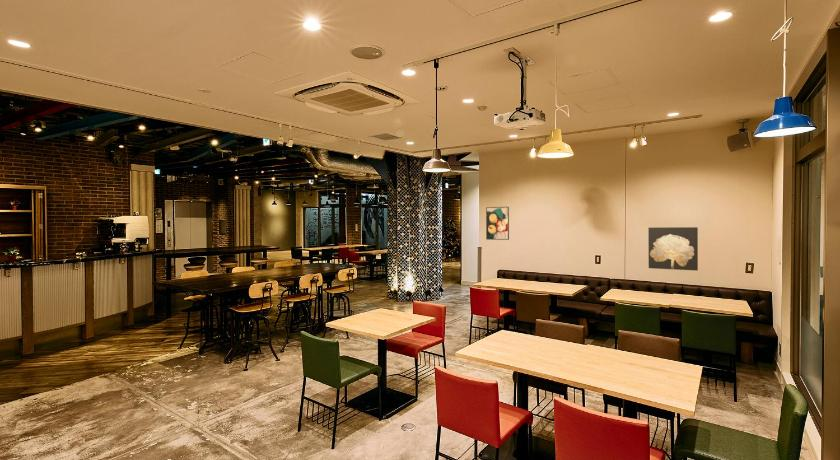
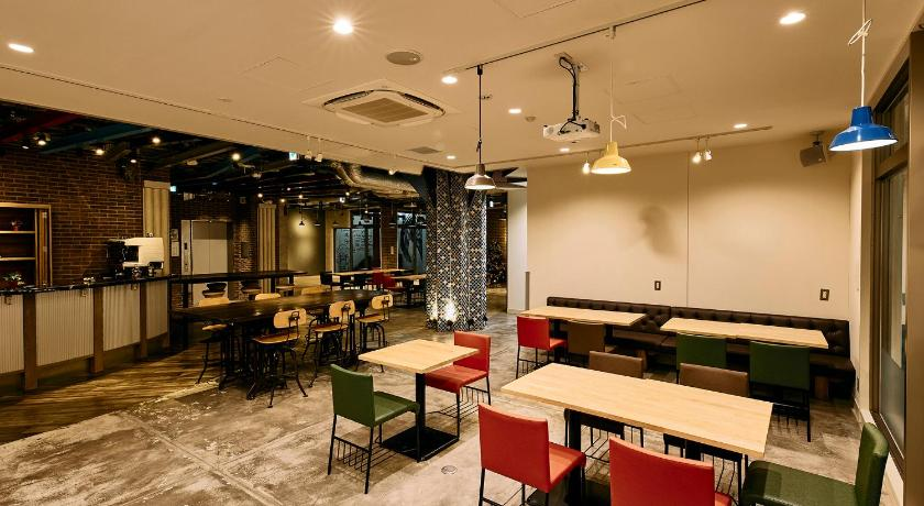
- wall art (672, 248)
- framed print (497, 223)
